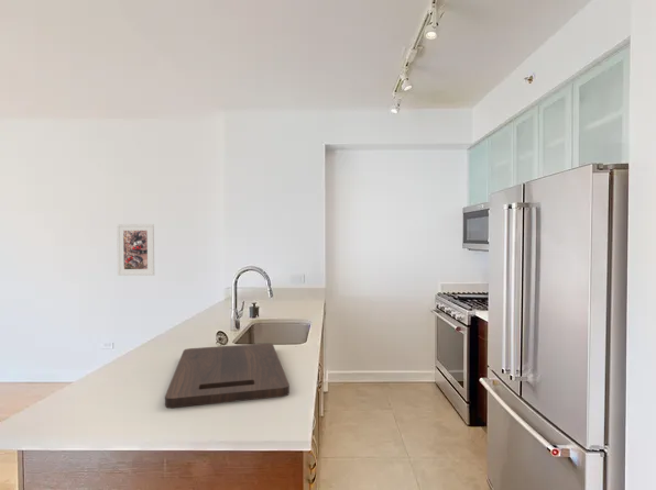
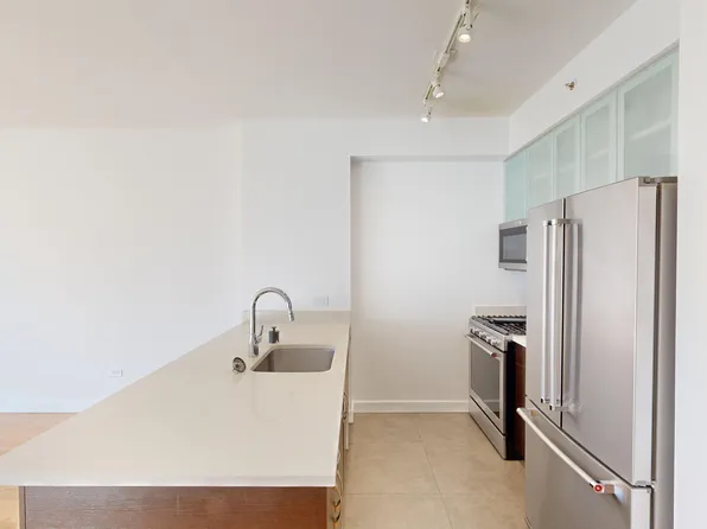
- cutting board (229, 368)
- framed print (135, 249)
